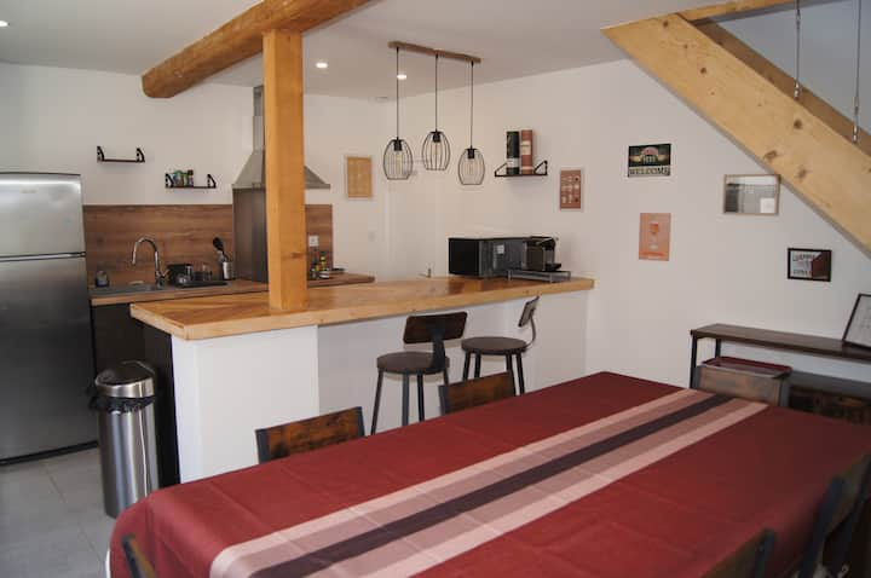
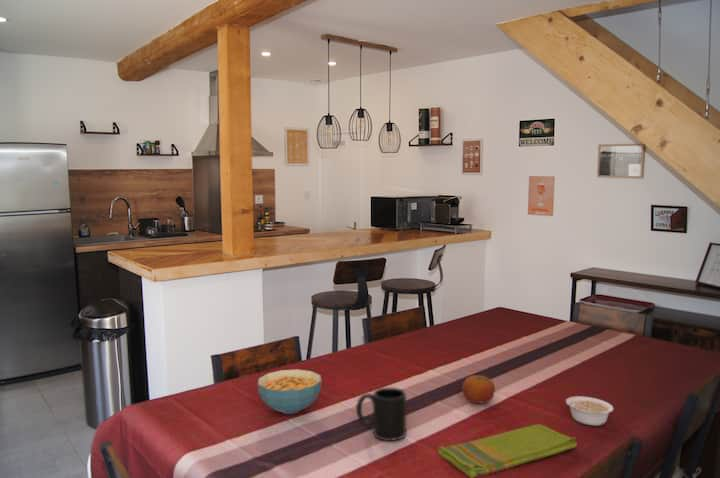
+ legume (590, 411)
+ cereal bowl (290, 394)
+ dish towel (507, 445)
+ mug (383, 412)
+ fruit (478, 389)
